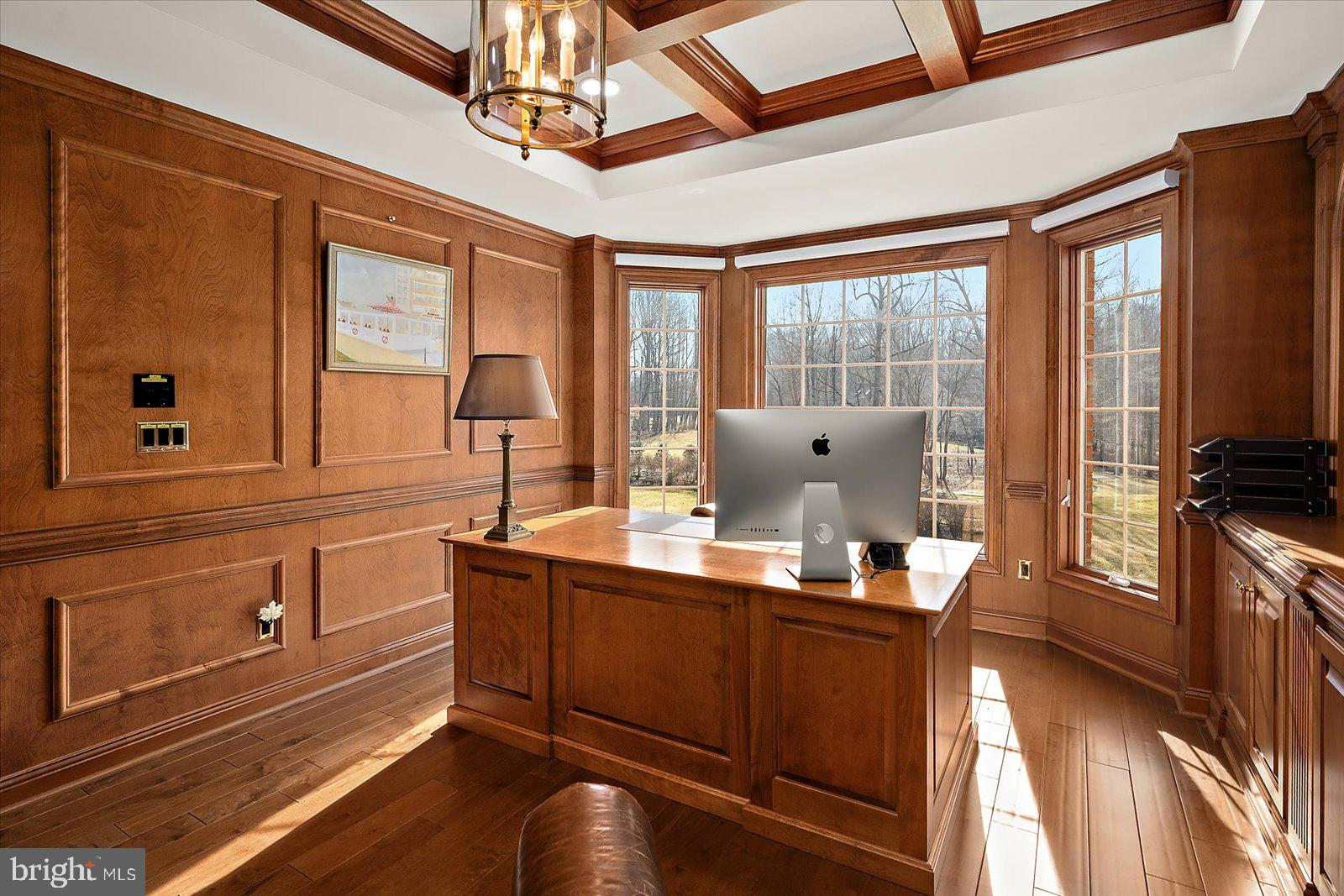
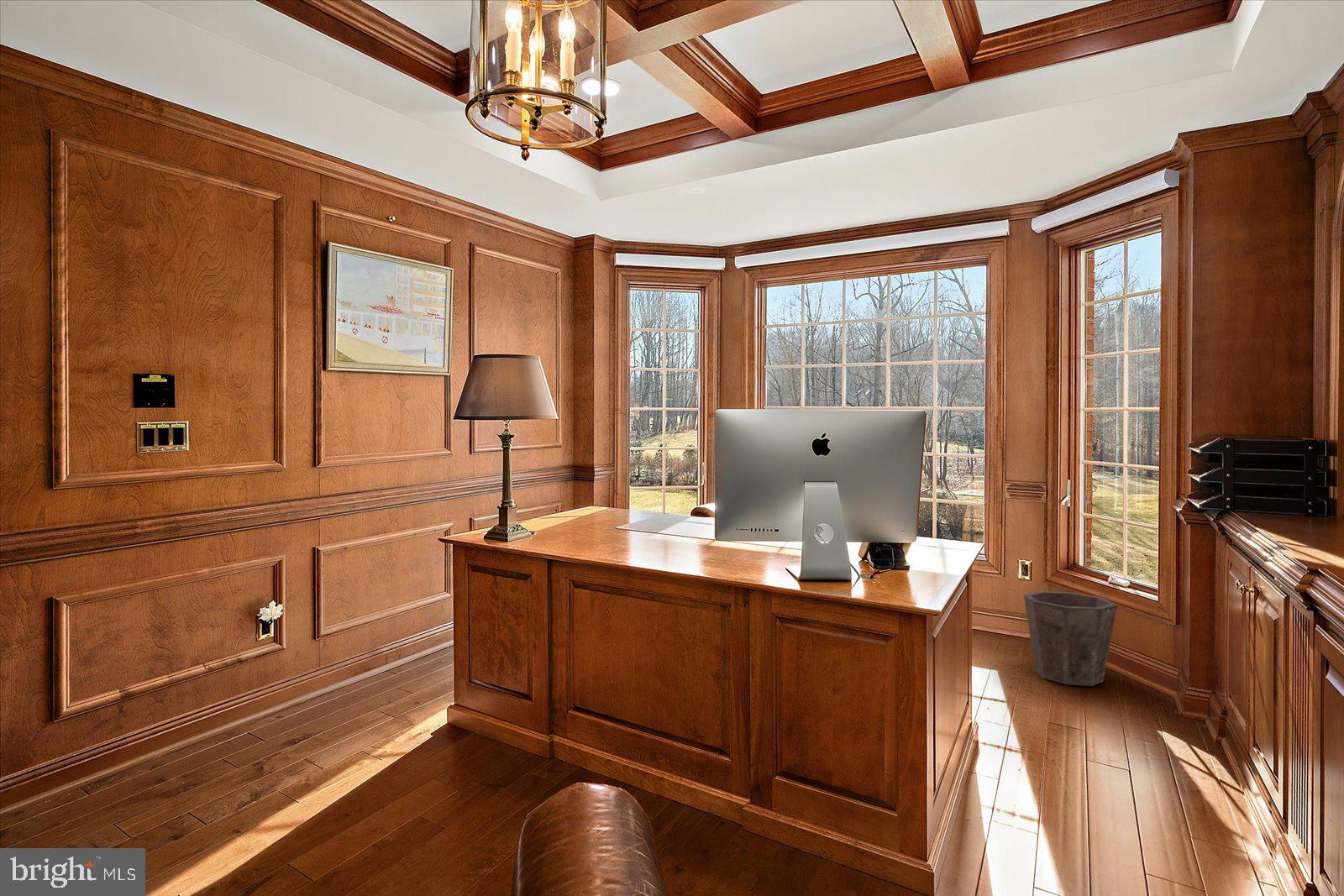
+ waste bin (1068, 637)
